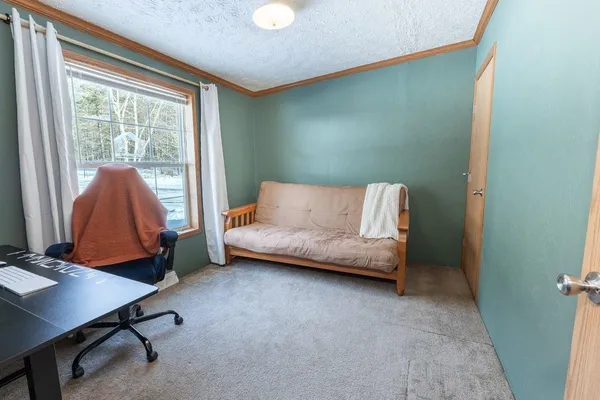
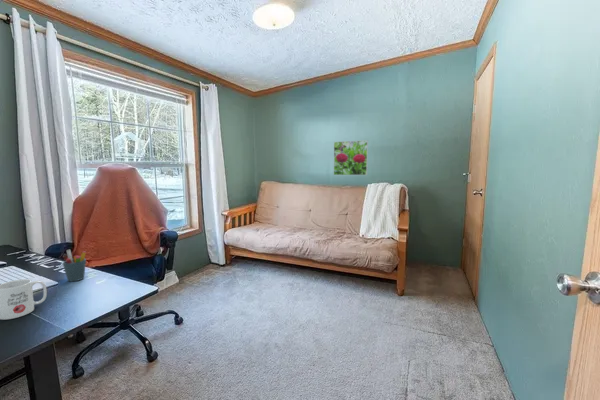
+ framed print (350, 158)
+ pen holder (75, 264)
+ mug (22, 296)
